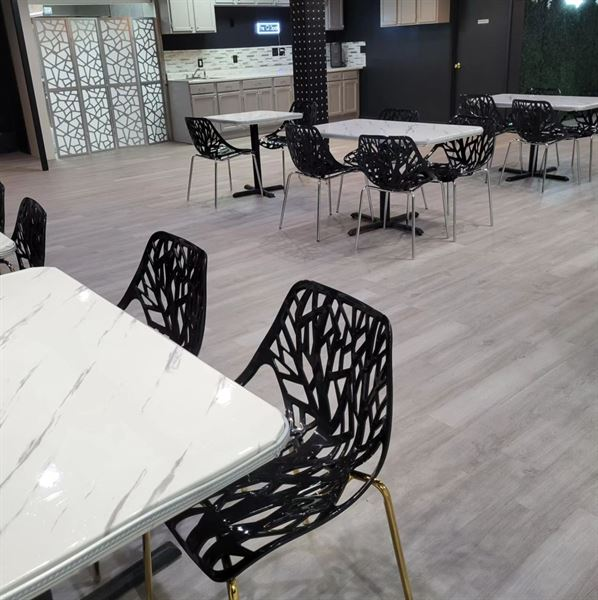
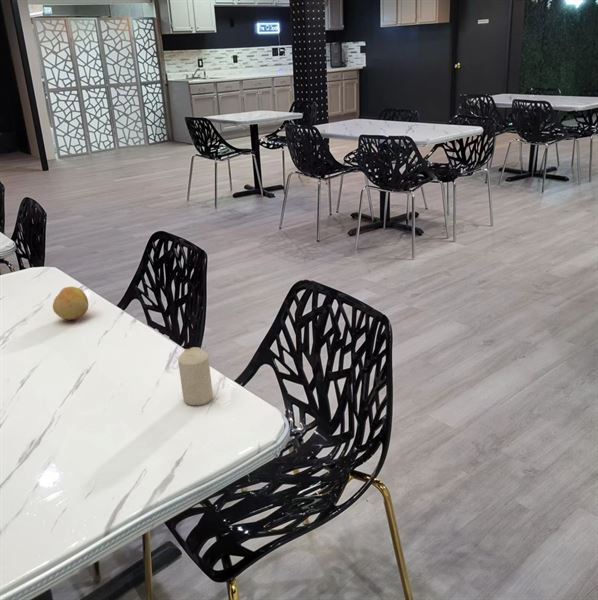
+ candle (195, 374)
+ fruit (70, 303)
